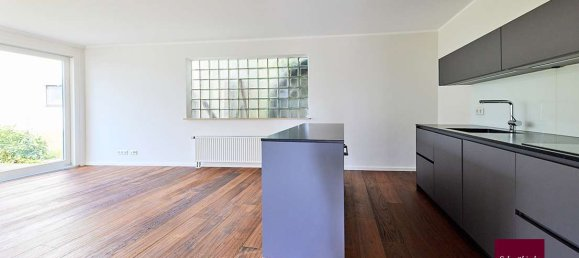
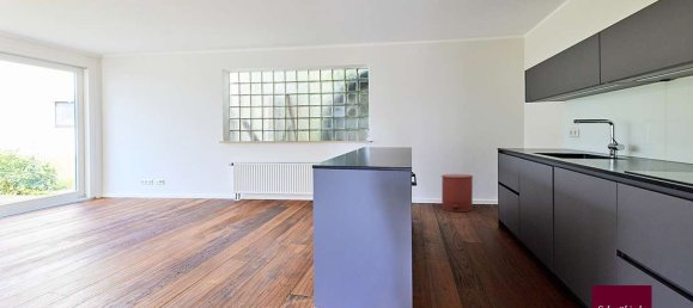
+ trash can (456, 191)
